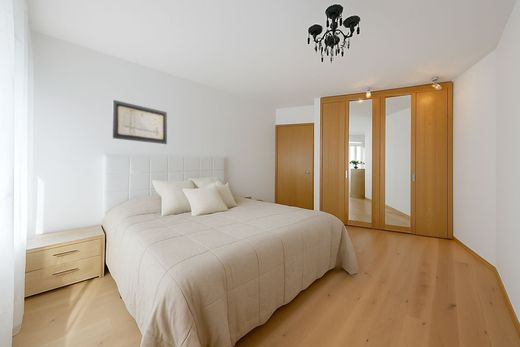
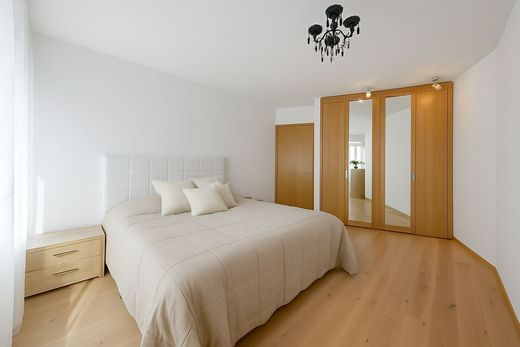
- wall art (142, 124)
